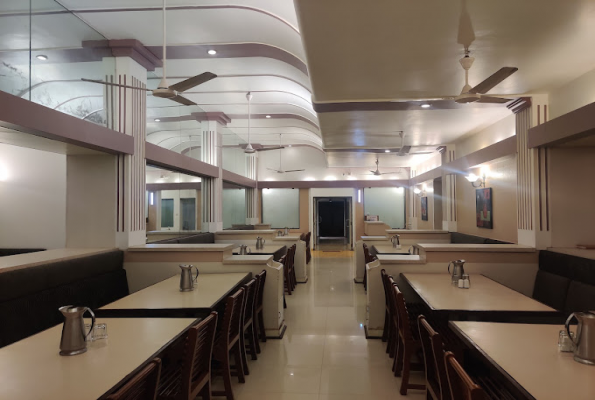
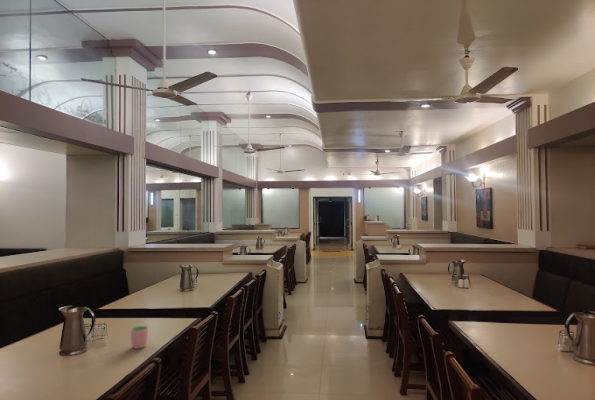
+ cup (140, 336)
